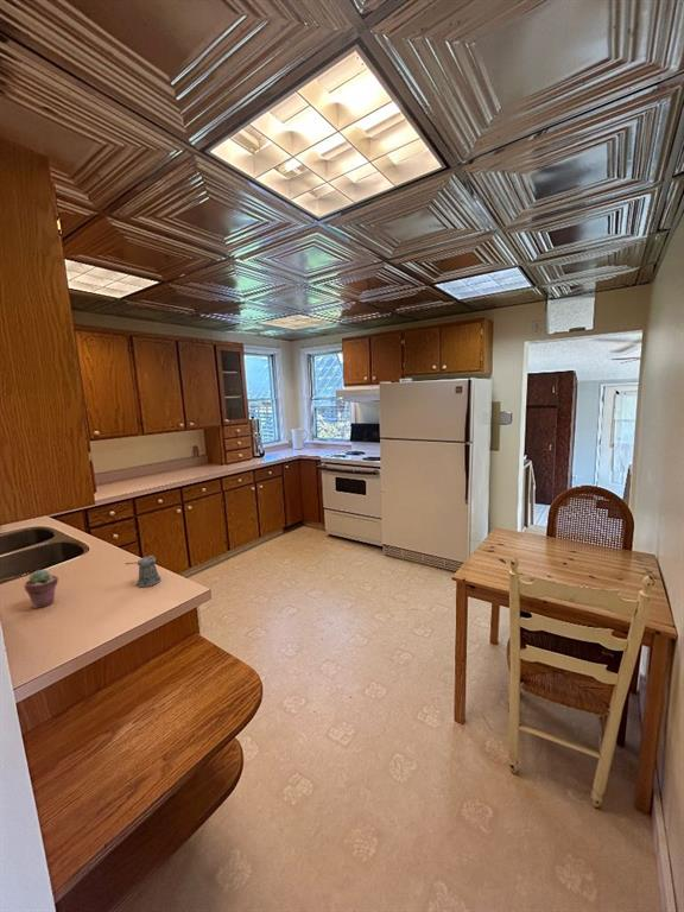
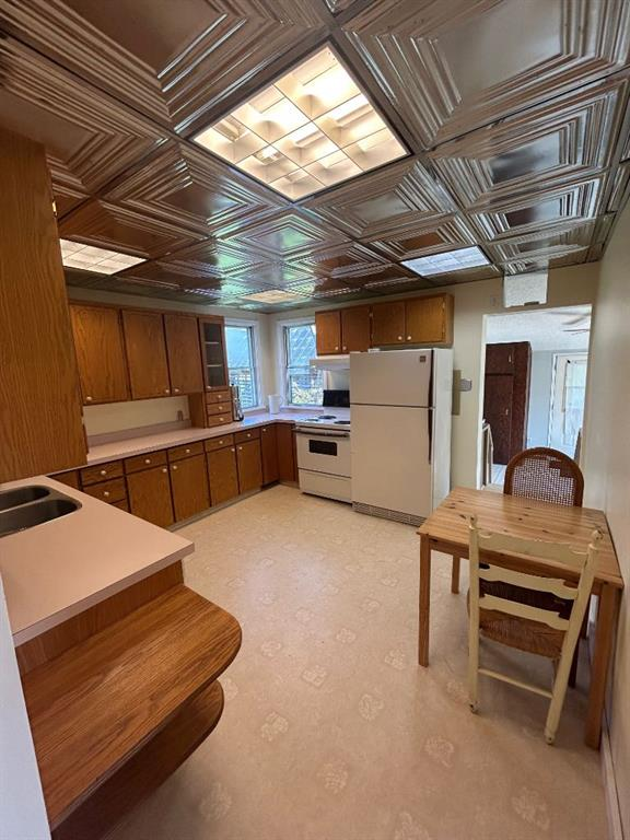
- pepper shaker (145, 569)
- potted succulent (42, 587)
